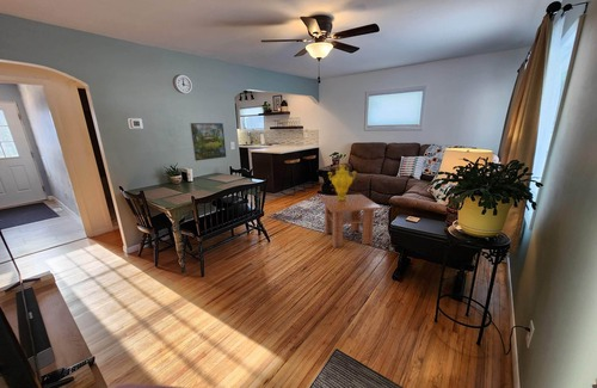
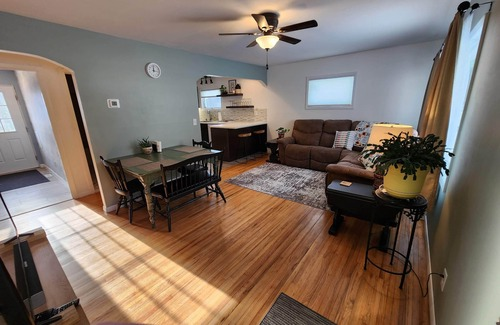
- coffee table (346, 220)
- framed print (209, 141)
- decorative urn (341, 181)
